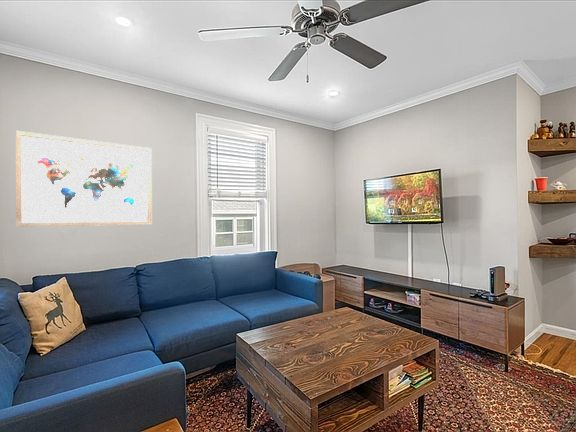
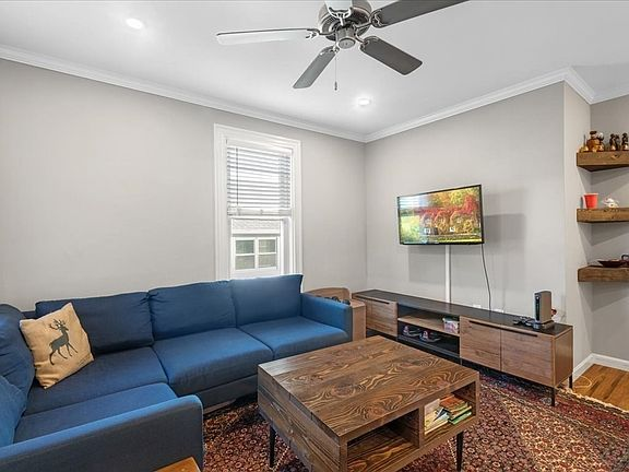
- wall art (91, 182)
